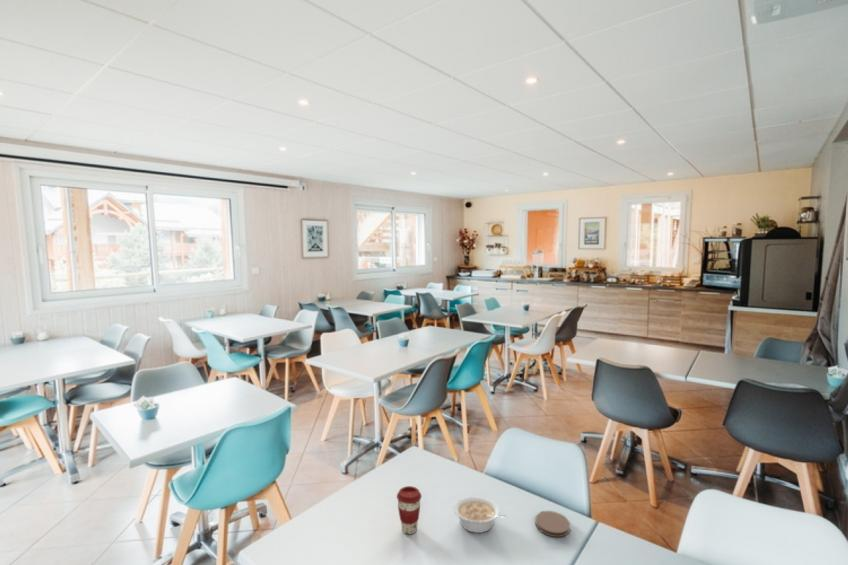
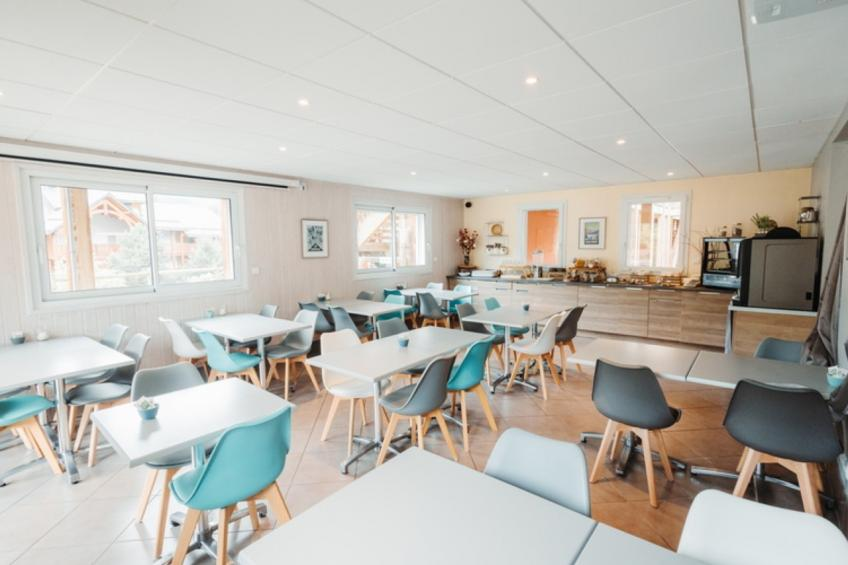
- legume (478, 514)
- coffee cup (409, 510)
- coaster (552, 523)
